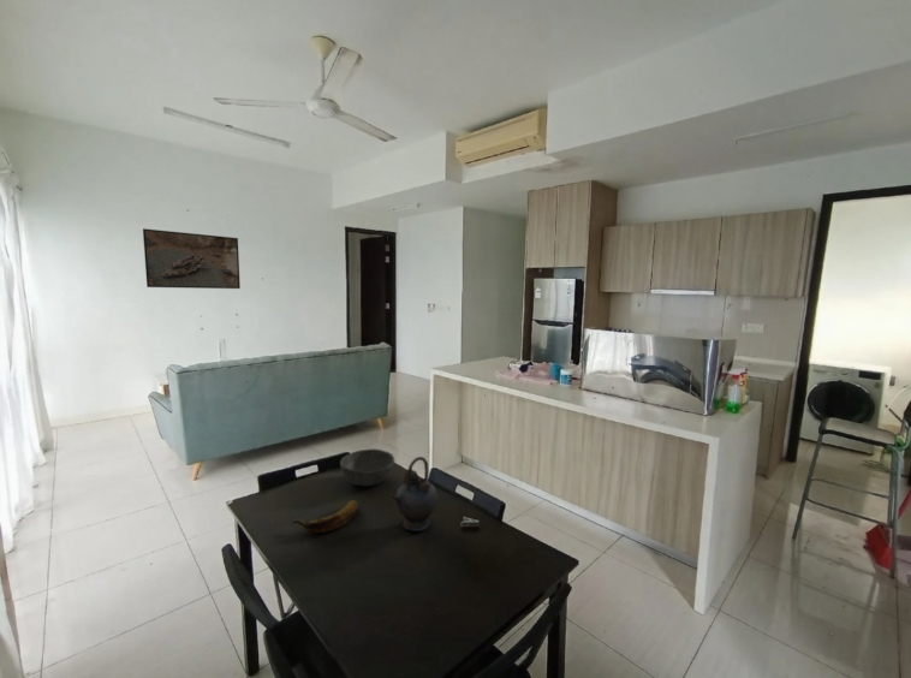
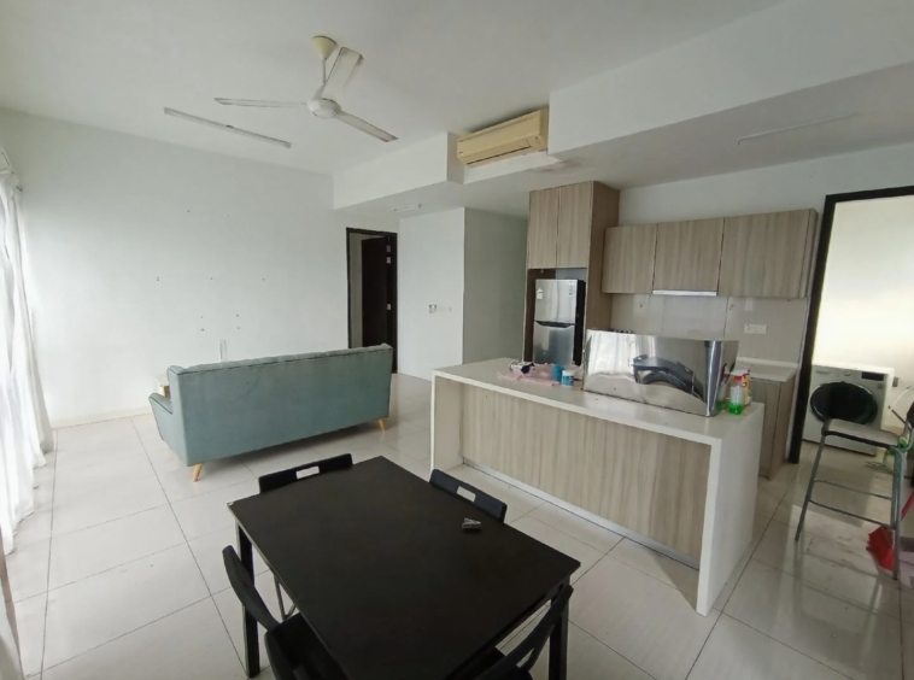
- bowl (368, 469)
- banana (332, 515)
- teapot (412, 492)
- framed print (195, 261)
